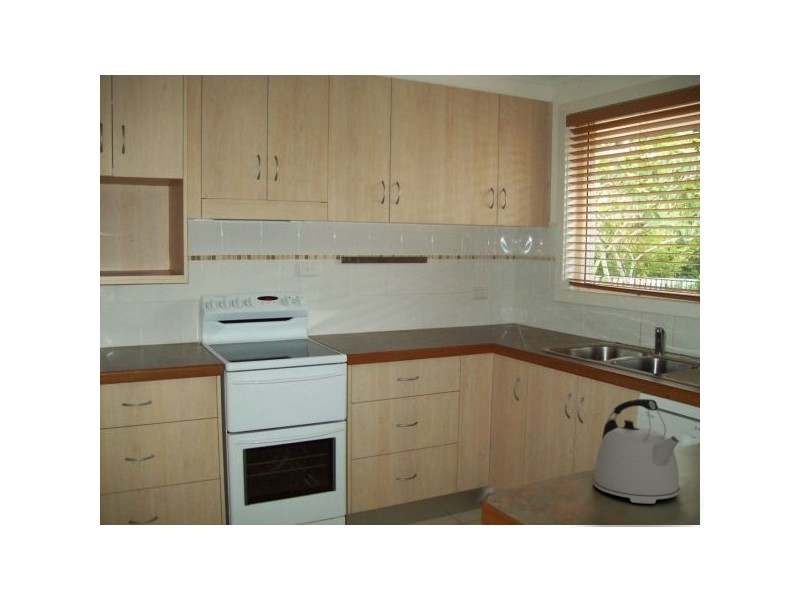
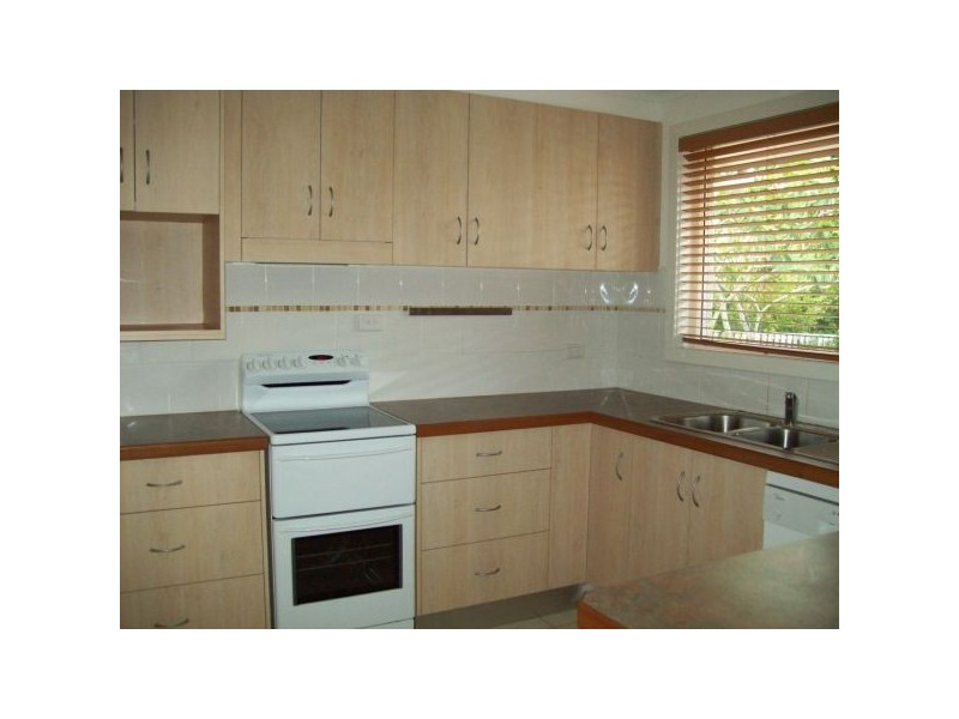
- kettle (638, 443)
